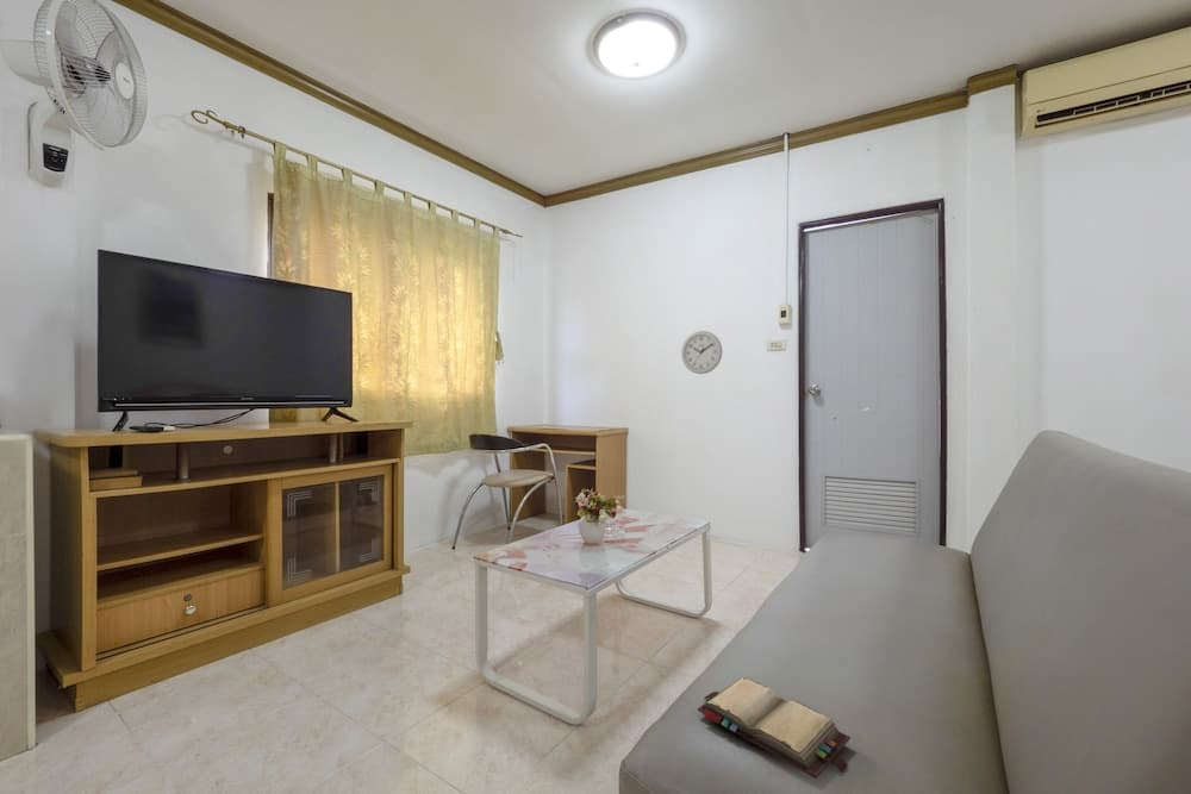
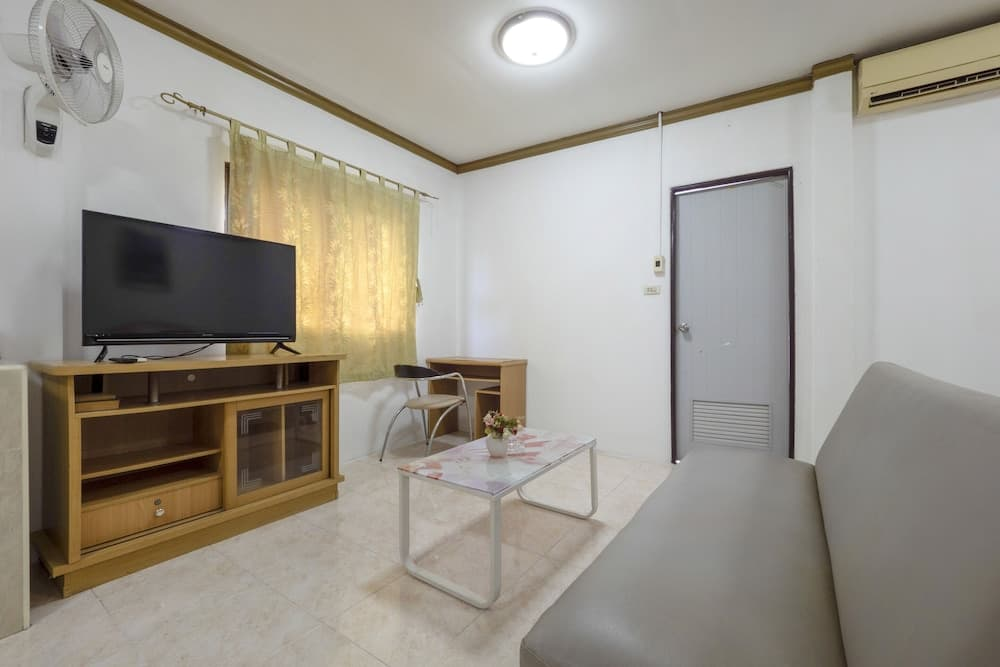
- hardback book (767, 719)
- wall clock (700, 352)
